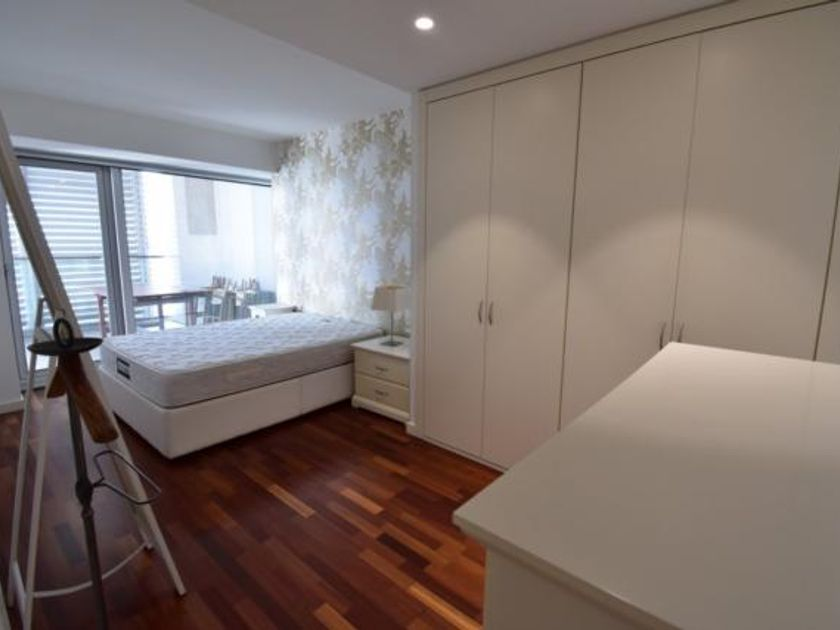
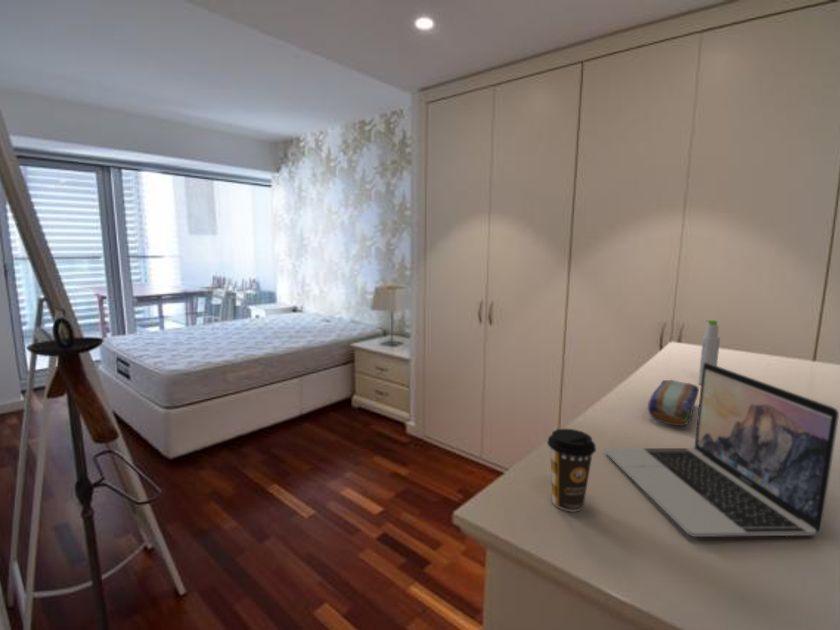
+ coffee cup (569, 469)
+ bottle (709, 352)
+ pencil case (673, 400)
+ laptop (699, 435)
